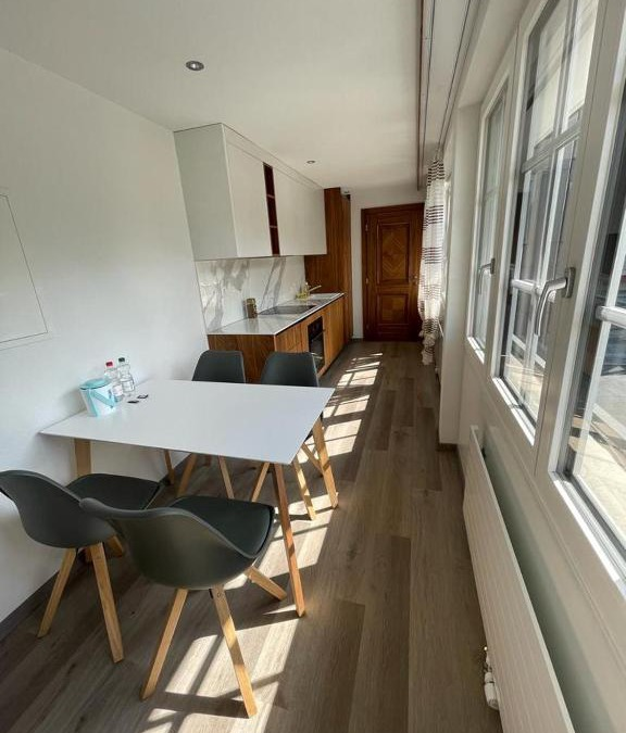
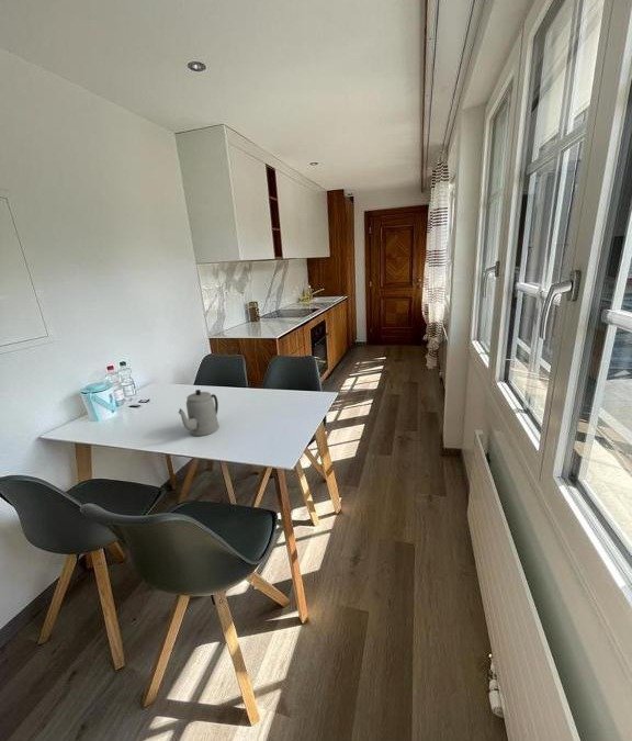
+ teapot (200, 411)
